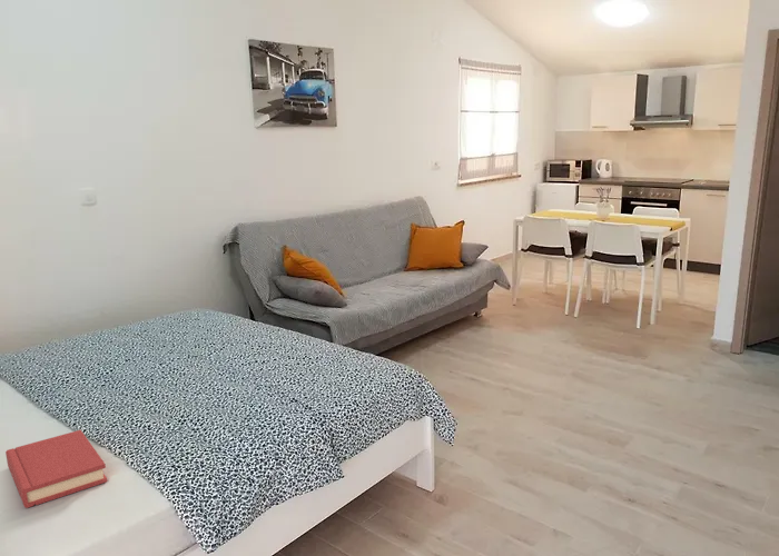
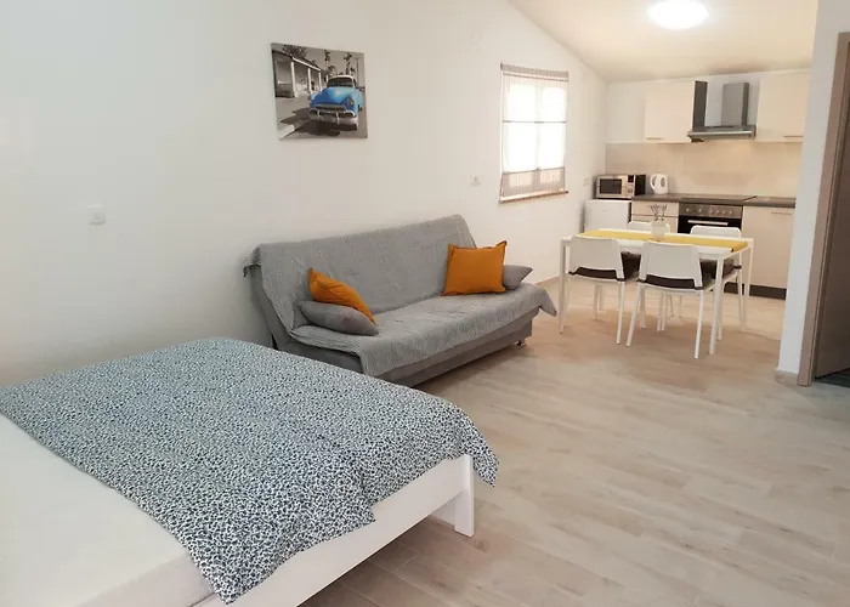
- hardback book (55, 465)
